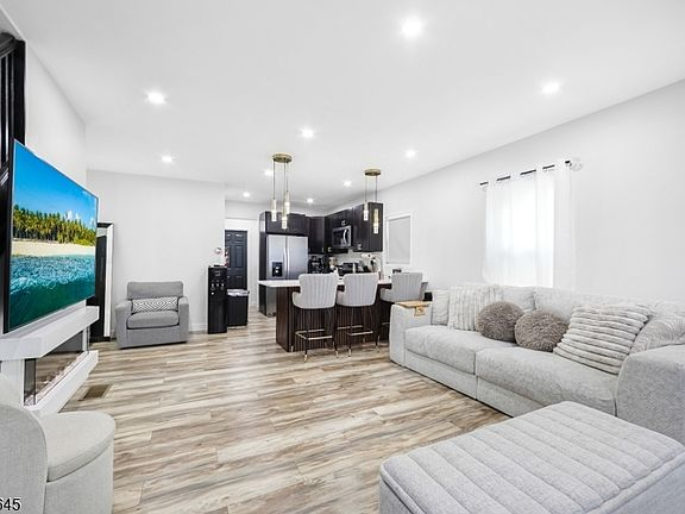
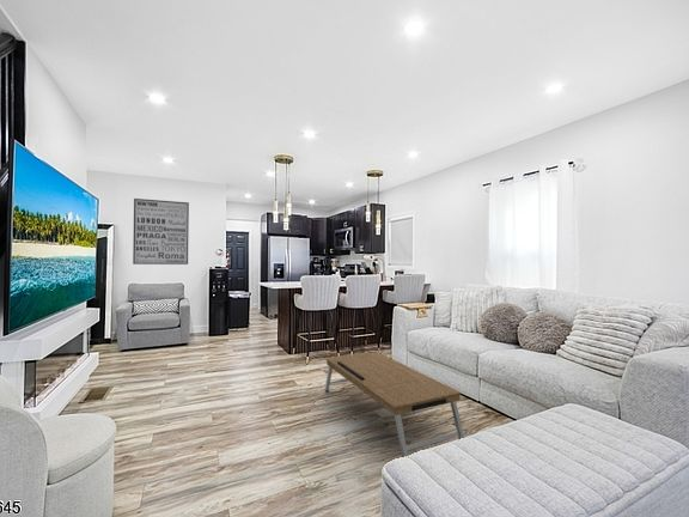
+ wall art (161, 232)
+ coffee table (383, 391)
